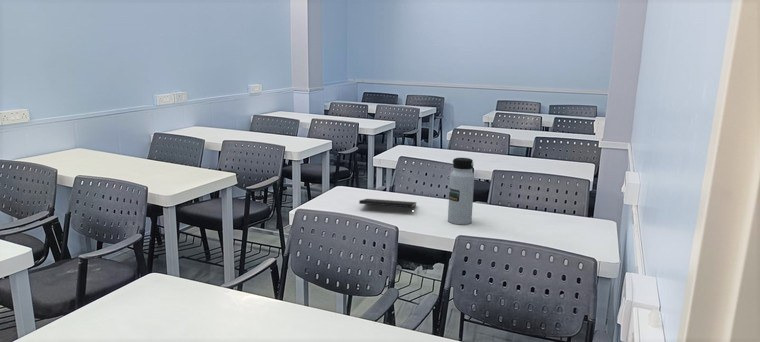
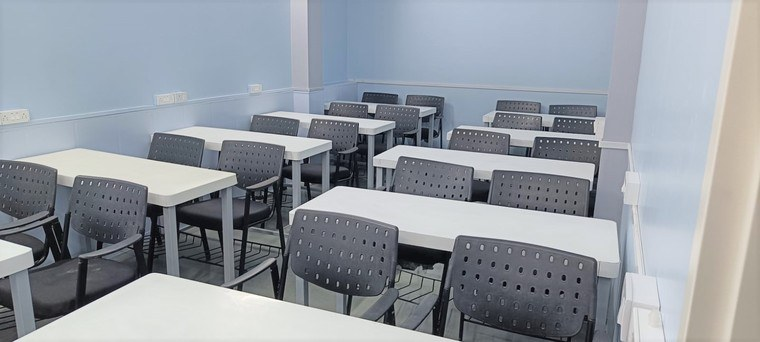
- notepad (388, 202)
- water bottle (461, 190)
